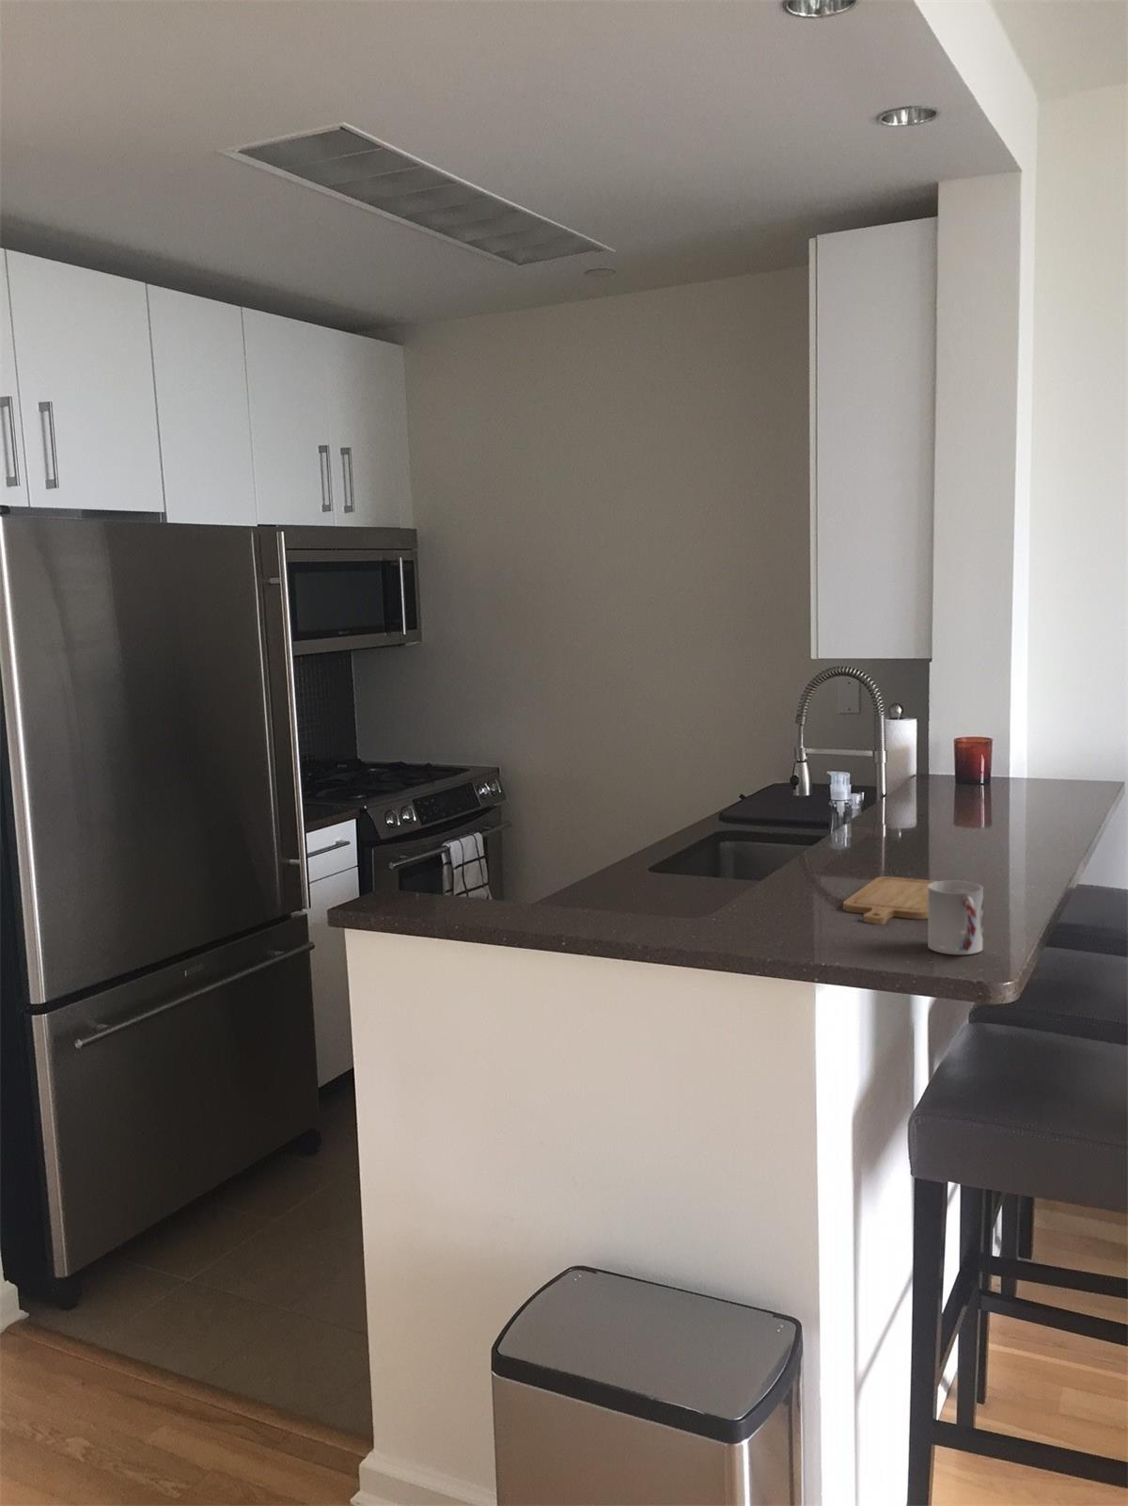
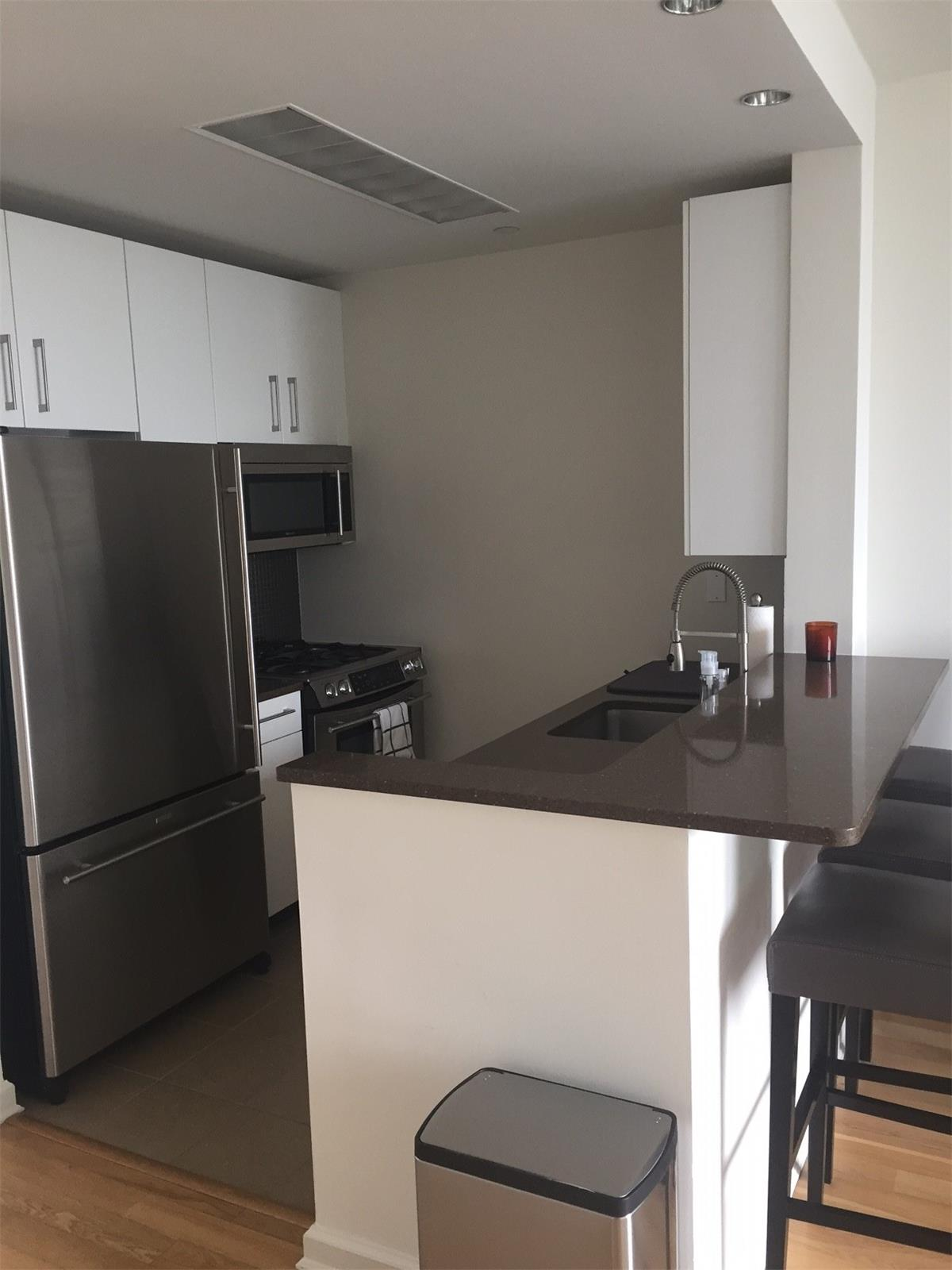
- chopping board (897, 900)
- cup (959, 919)
